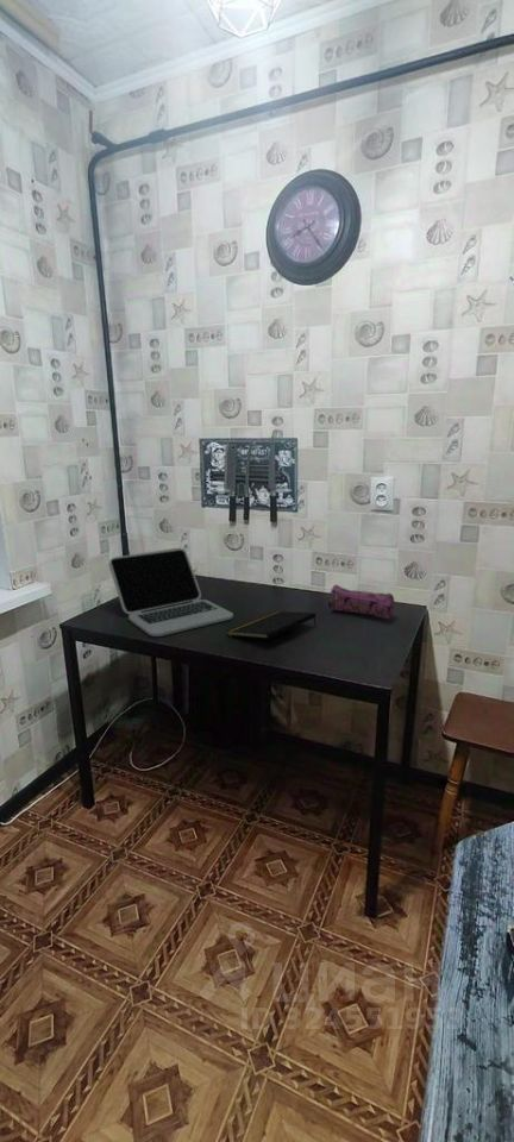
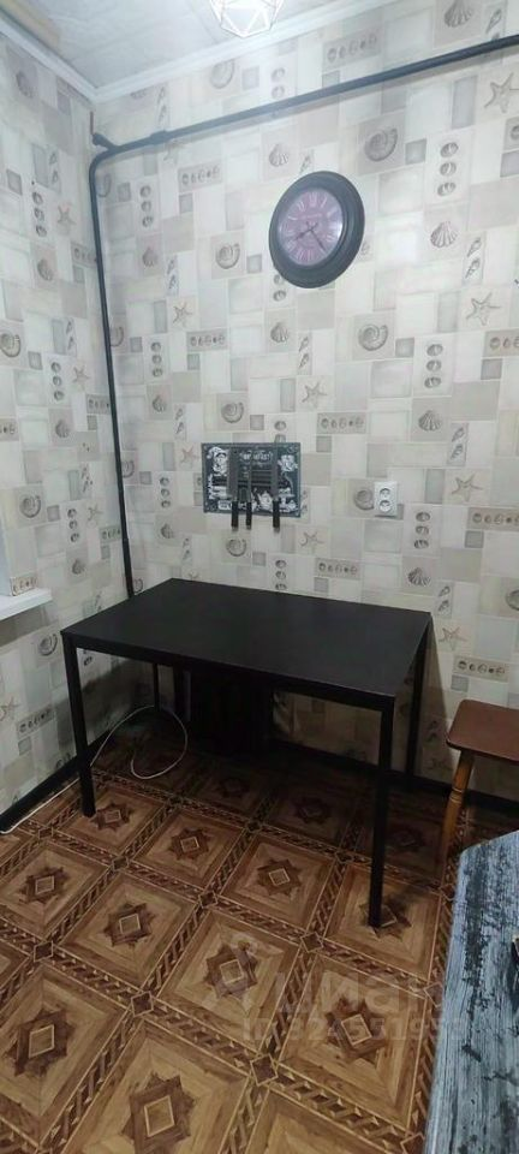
- notepad (271, 623)
- pencil case (361, 601)
- laptop (170, 586)
